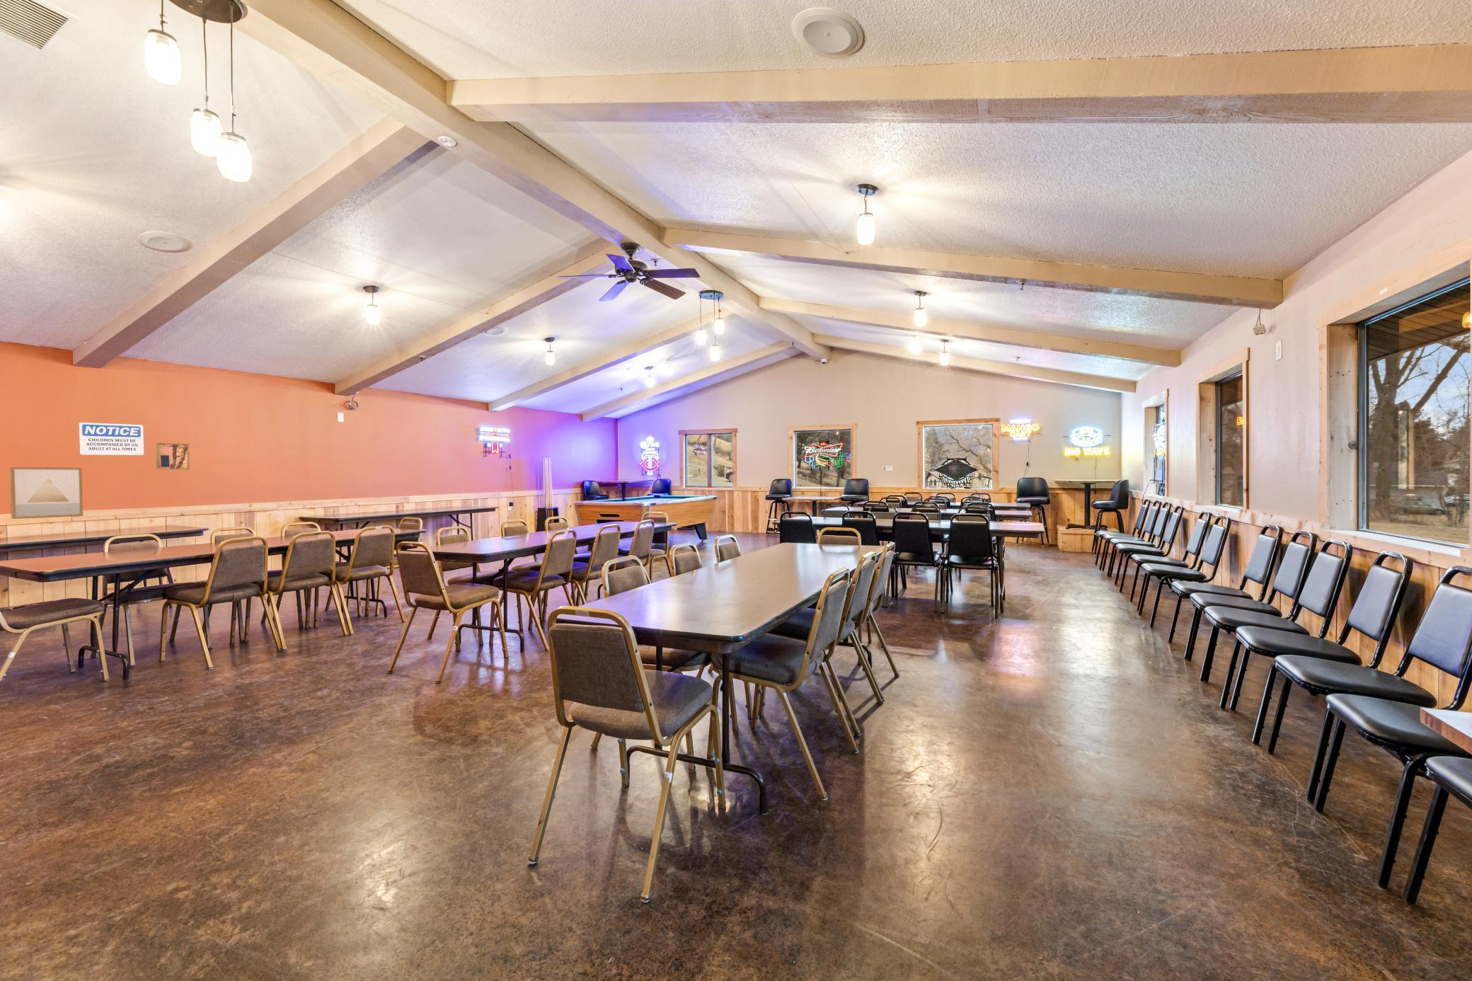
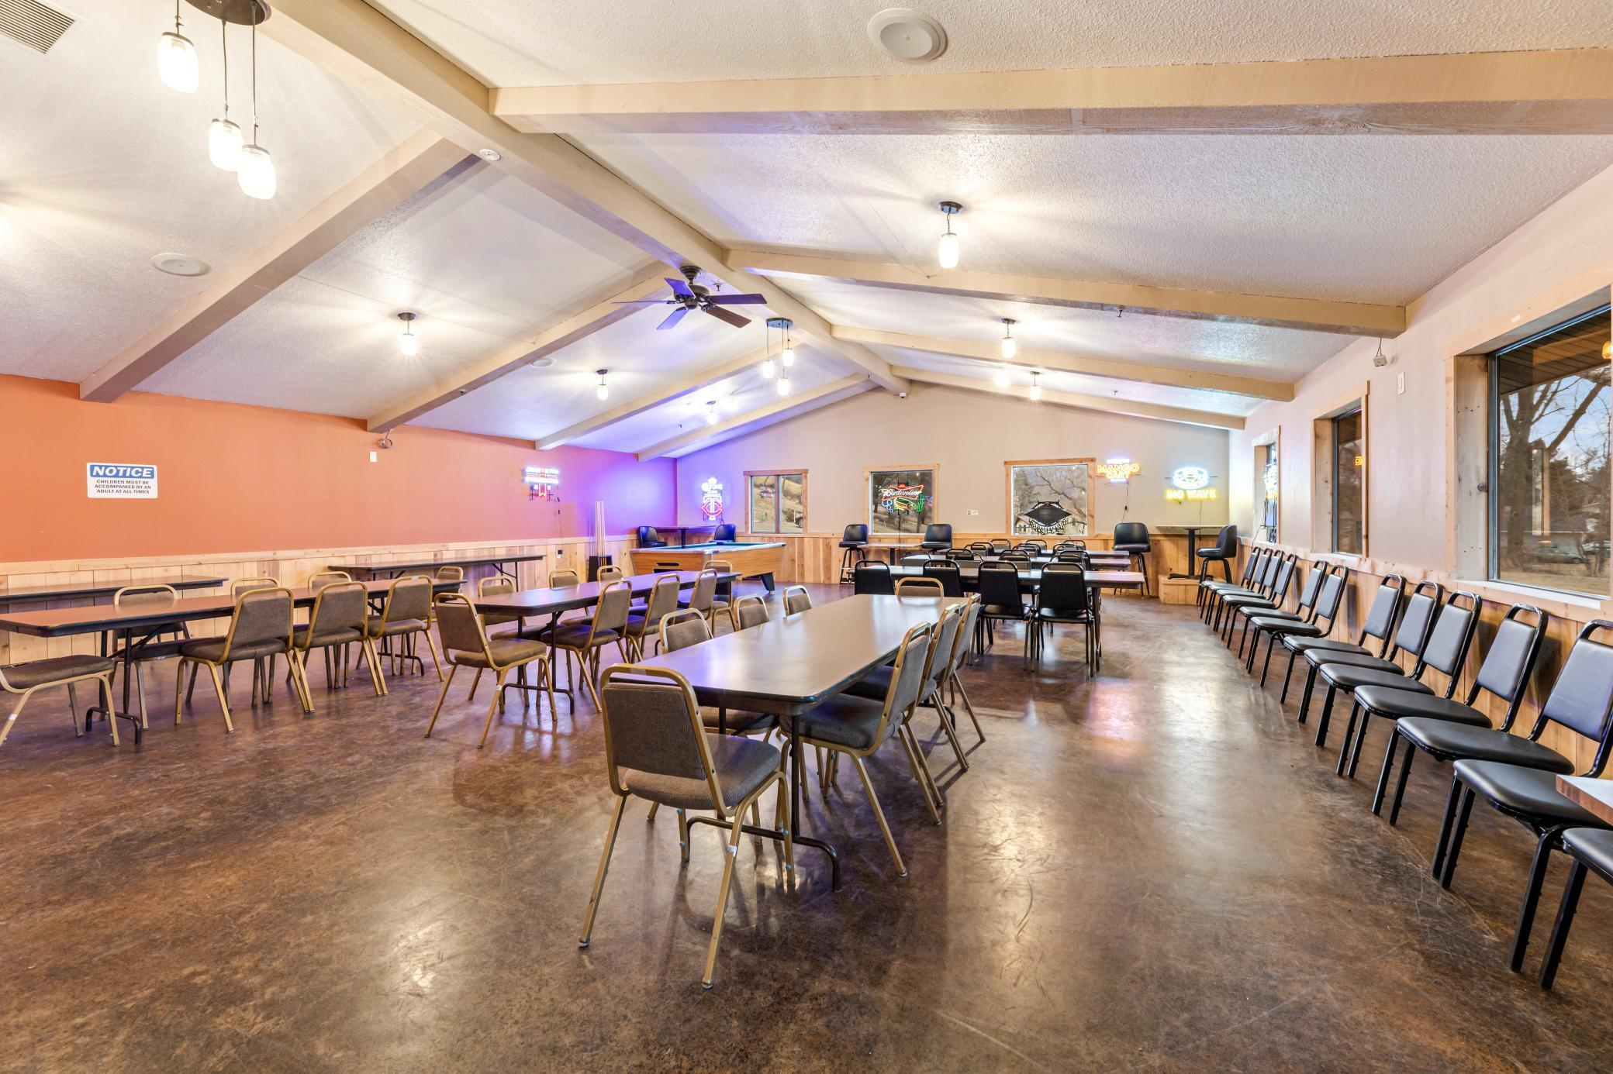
- wall art (173, 457)
- wall art (47, 492)
